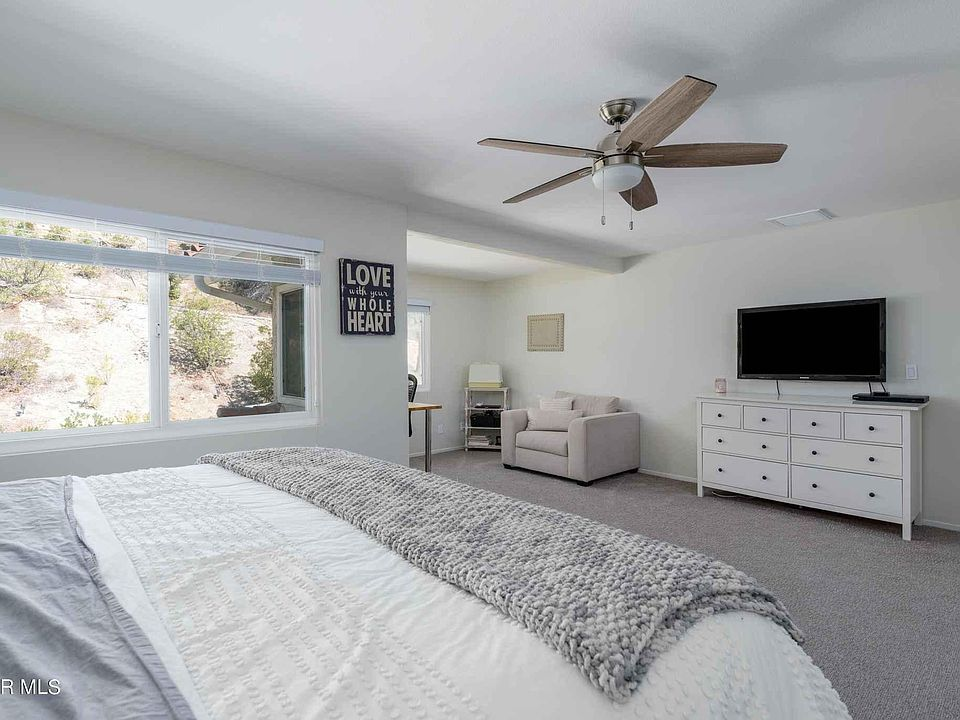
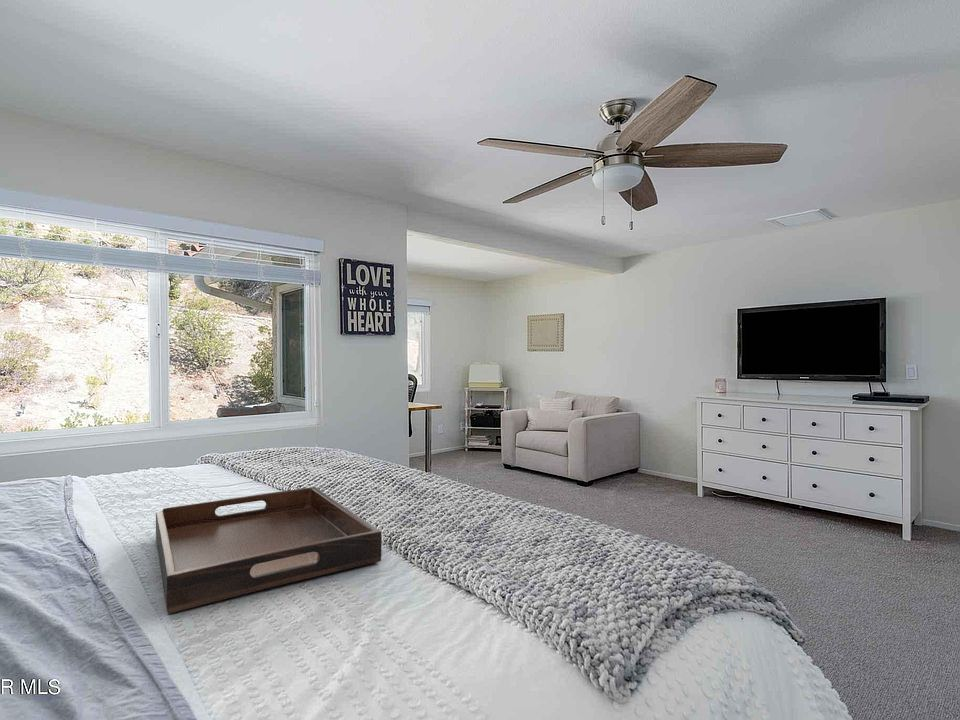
+ serving tray (260, 533)
